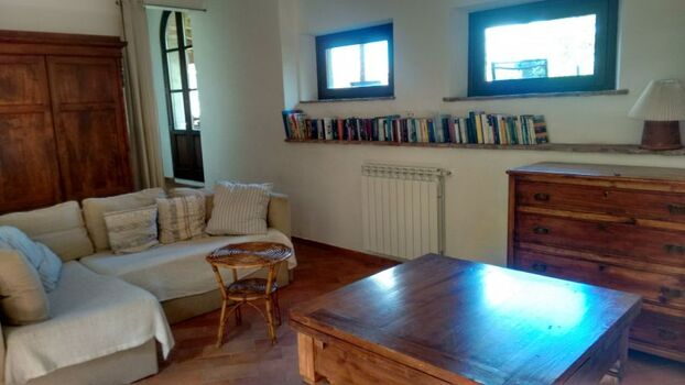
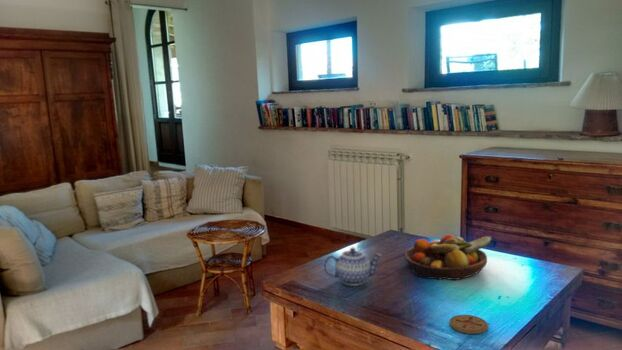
+ teapot (353, 264)
+ coaster (468, 323)
+ fruit bowl (445, 251)
